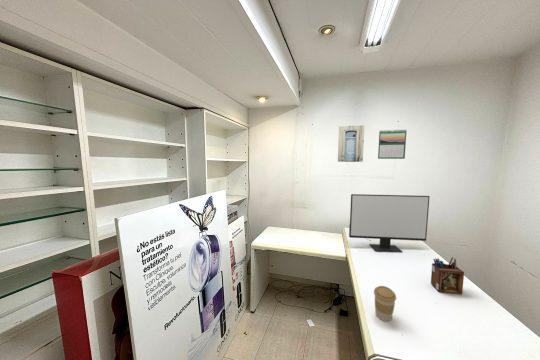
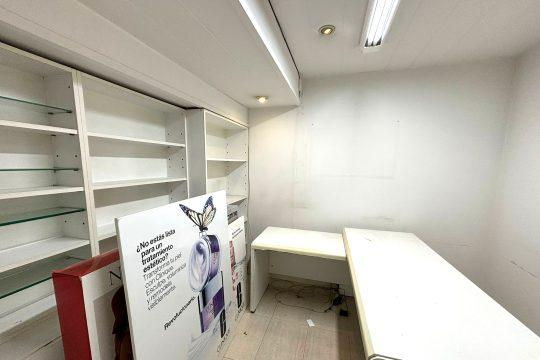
- desk organizer (446, 274)
- computer monitor (387, 221)
- coffee cup (384, 302)
- wall art (350, 144)
- calendar (391, 144)
